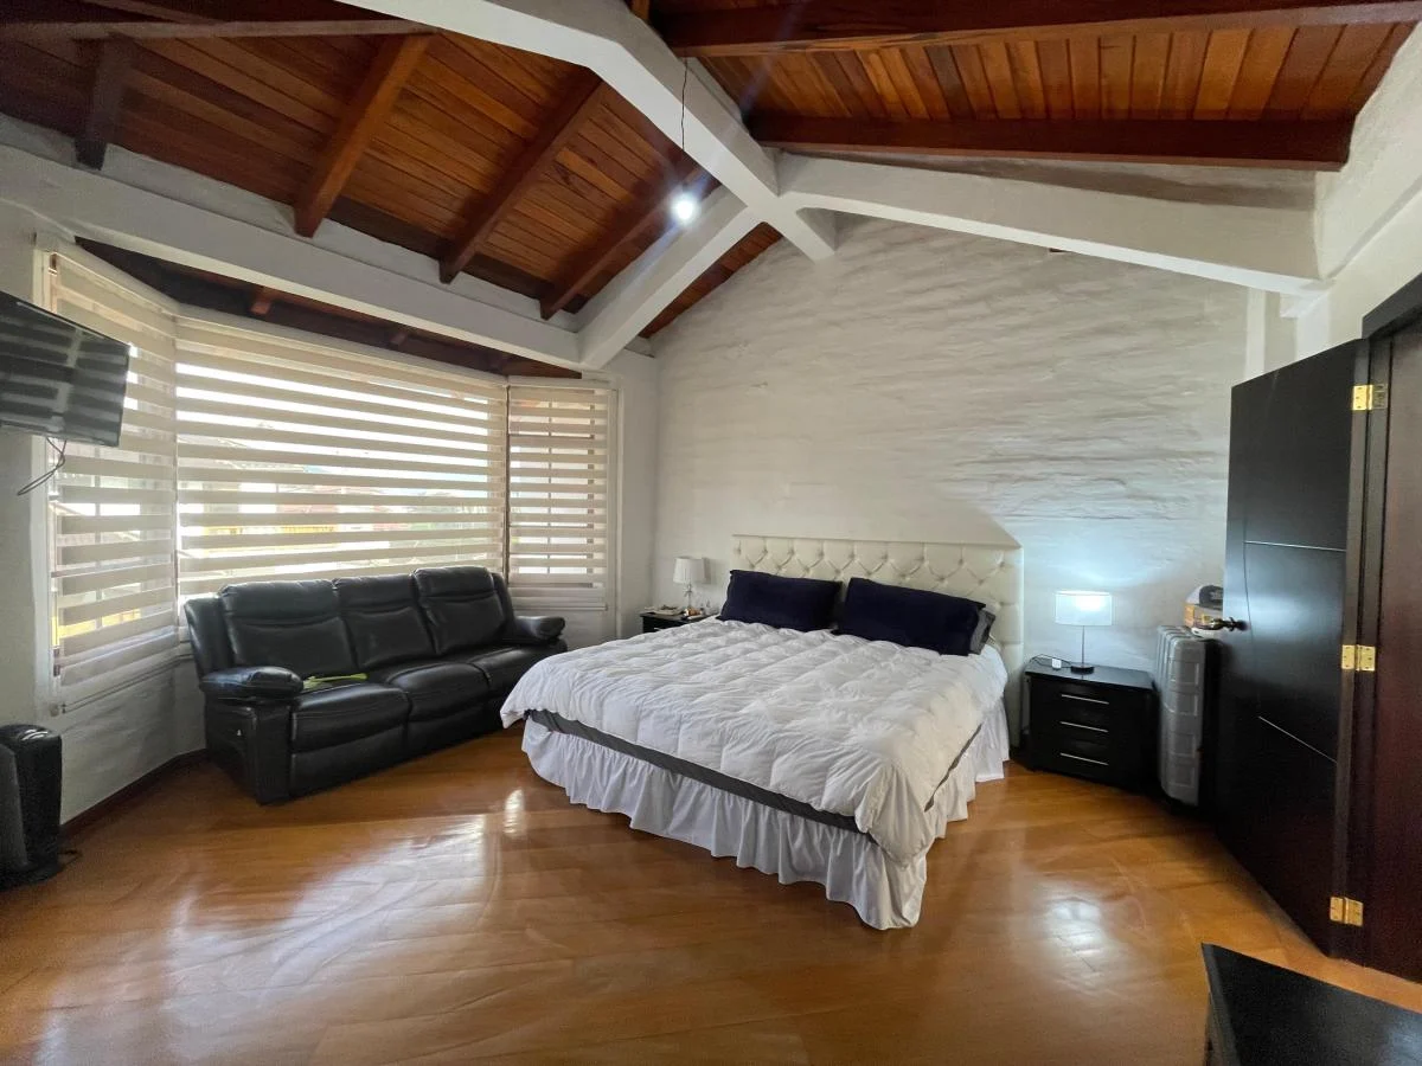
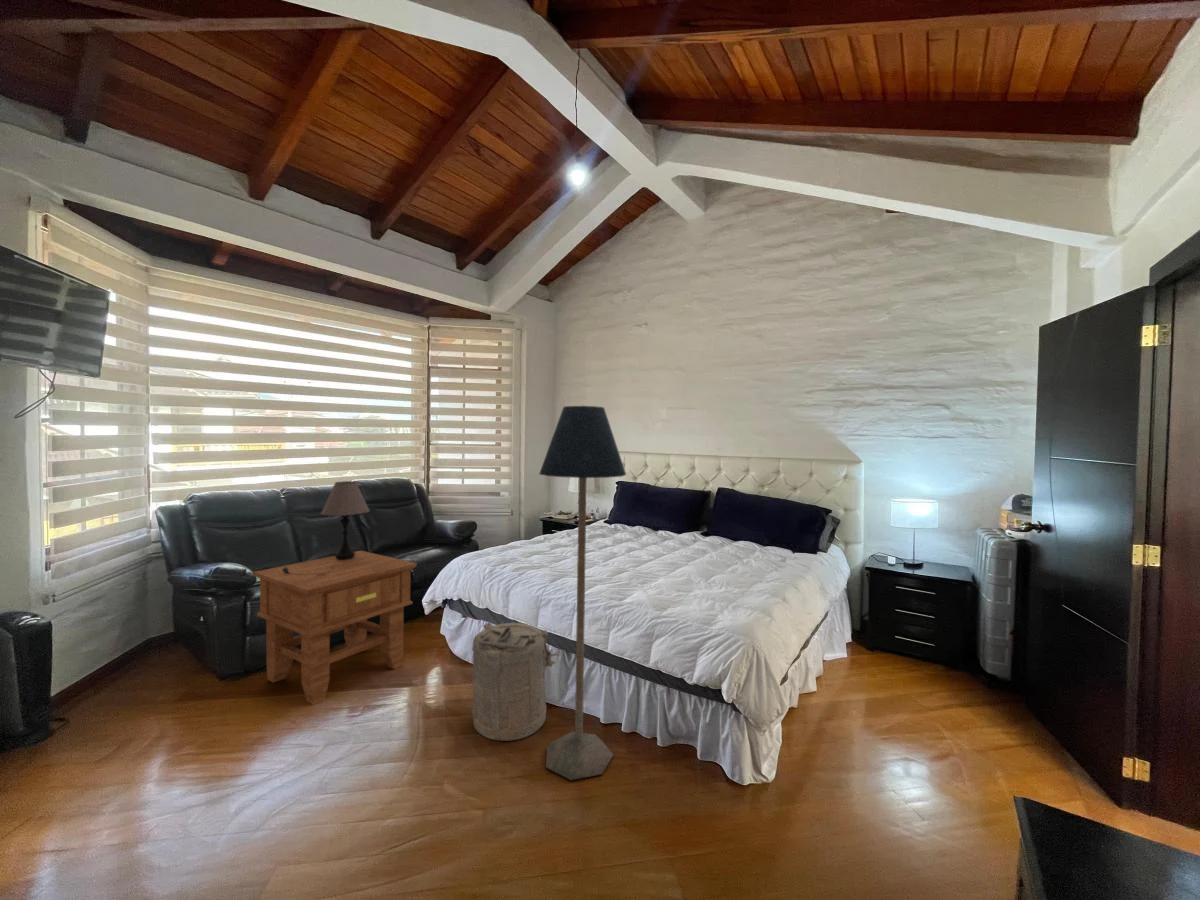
+ side table (338, 620)
+ floor lamp (581, 583)
+ table lamp (332, 515)
+ laundry hamper (508, 672)
